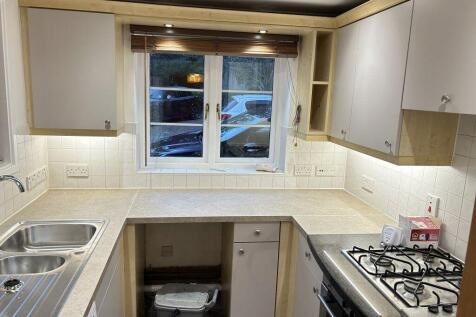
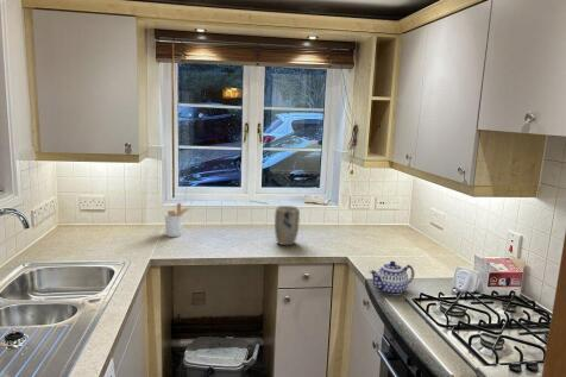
+ teapot (391, 276)
+ plant pot (287, 225)
+ utensil holder (177, 220)
